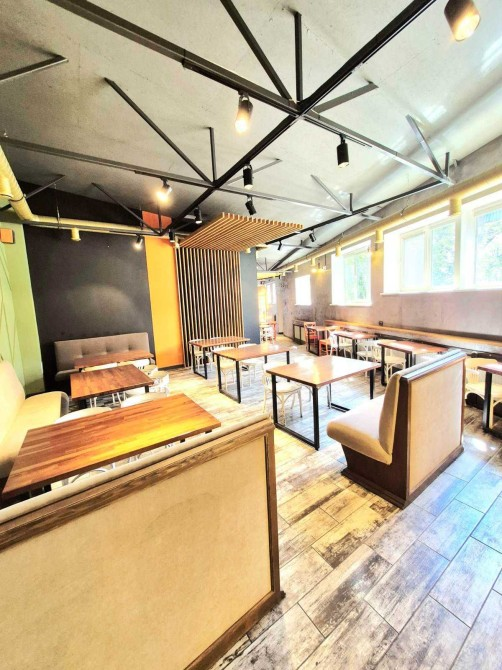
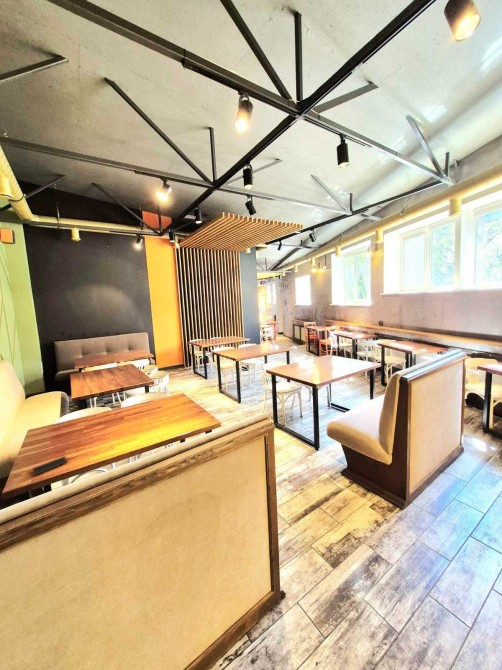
+ smartphone (50, 465)
